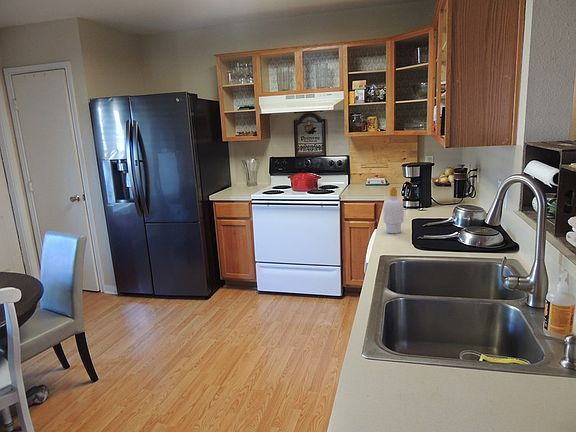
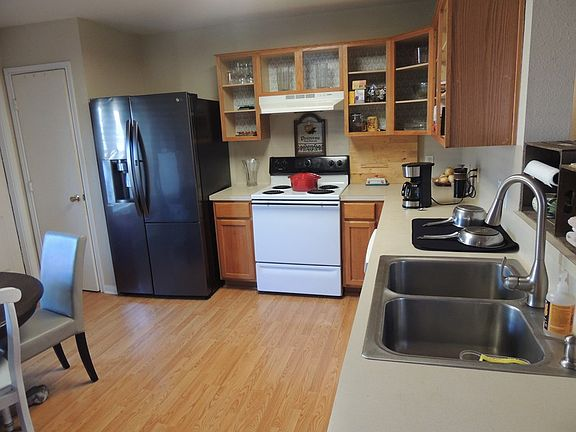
- soap bottle (393, 209)
